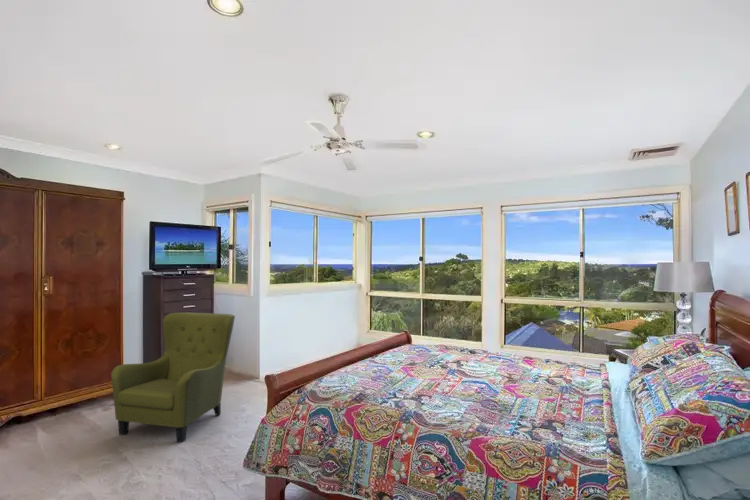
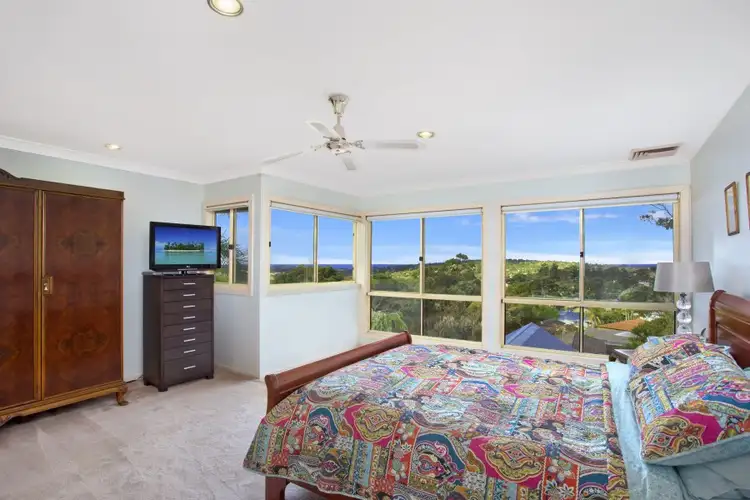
- armchair (181, 369)
